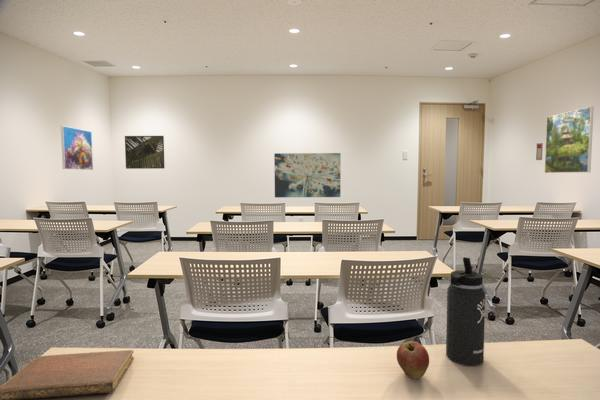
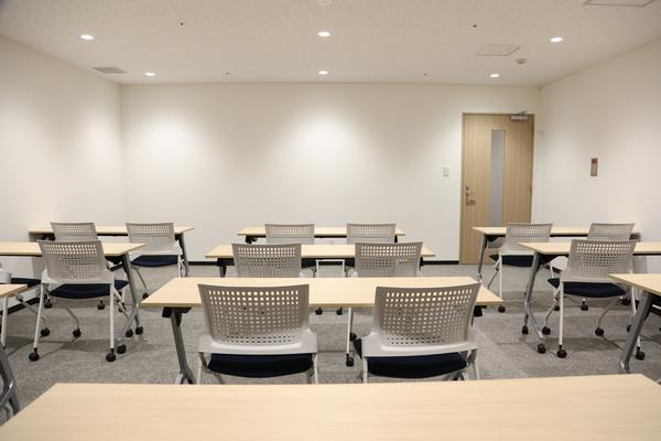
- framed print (144, 152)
- wall art (307, 175)
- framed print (77, 149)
- apple (412, 357)
- thermos bottle (463, 308)
- notebook (72, 373)
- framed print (566, 142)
